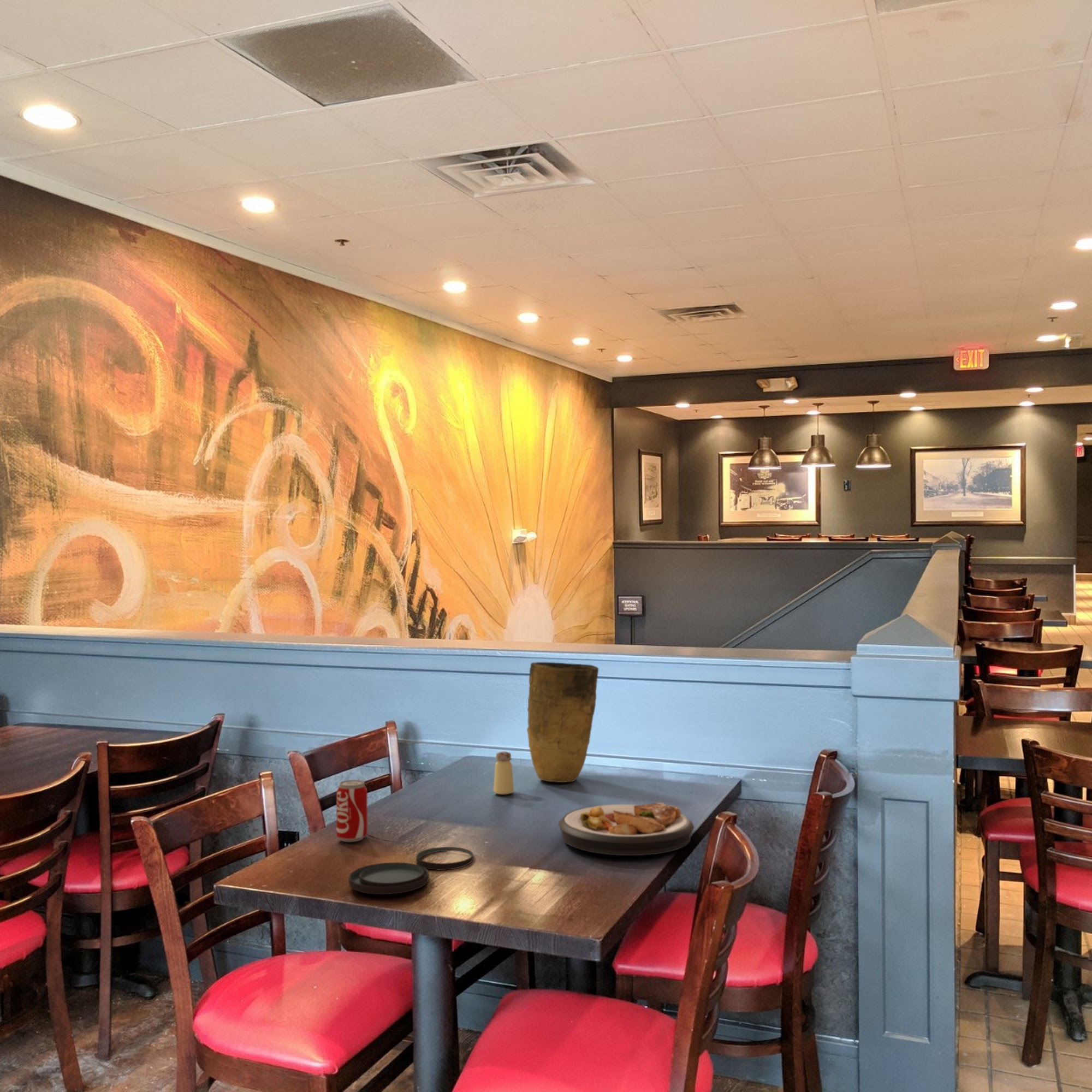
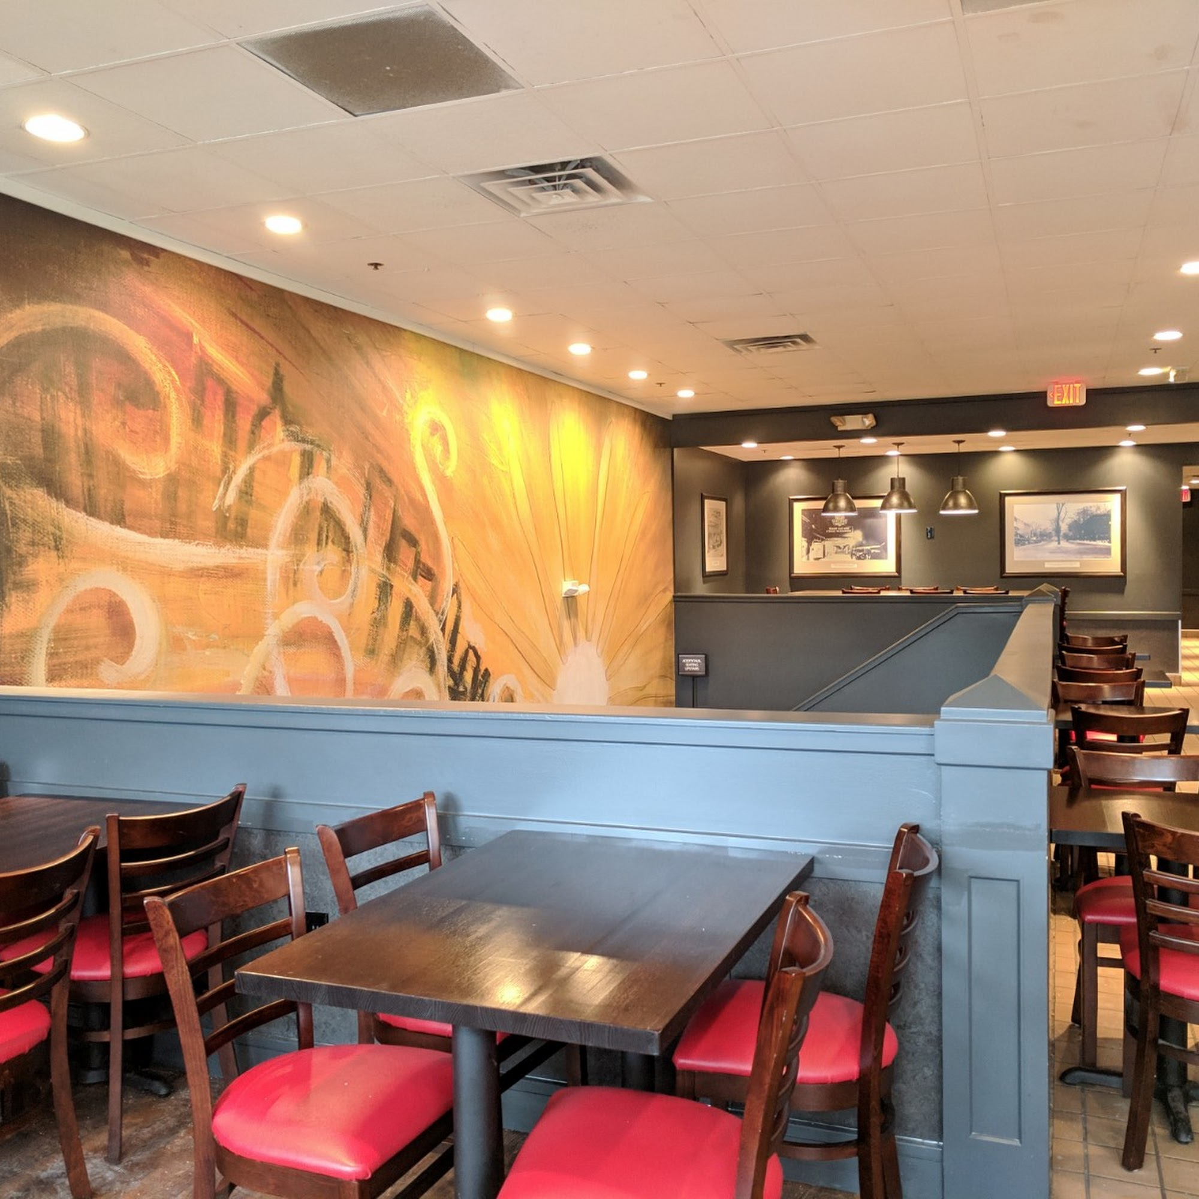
- plate (626, 822)
- beverage can (352, 810)
- saltshaker (503, 772)
- vase (563, 721)
- plate (411, 868)
